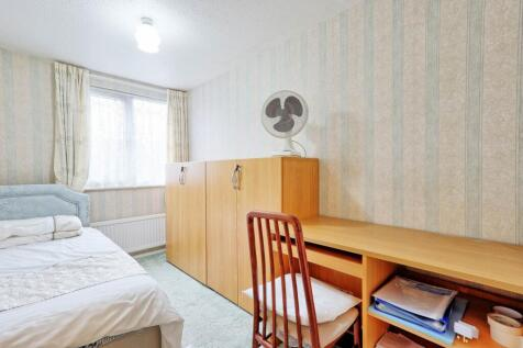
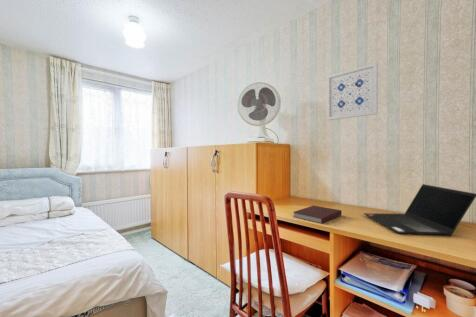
+ notebook (317, 213)
+ wall art (350, 93)
+ laptop computer (411, 206)
